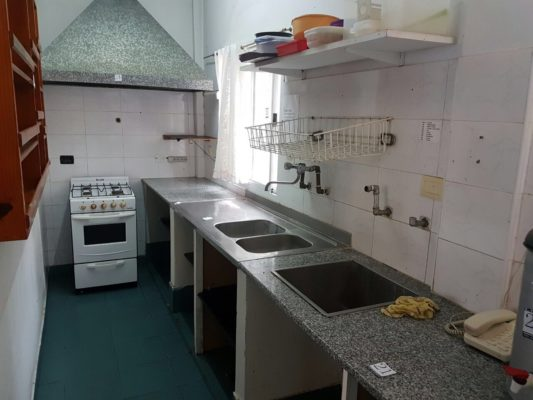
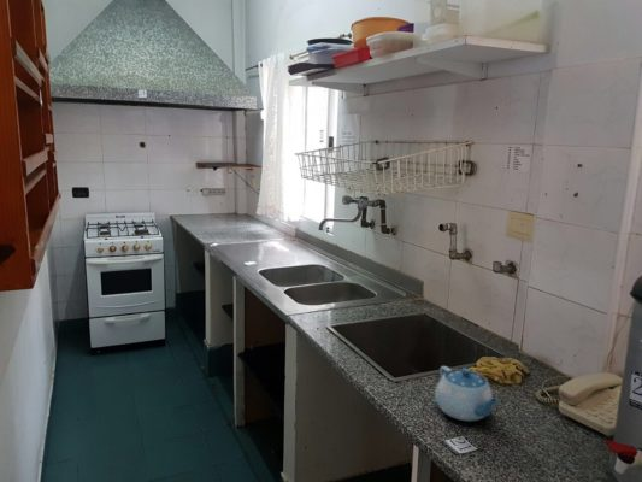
+ chinaware (466, 392)
